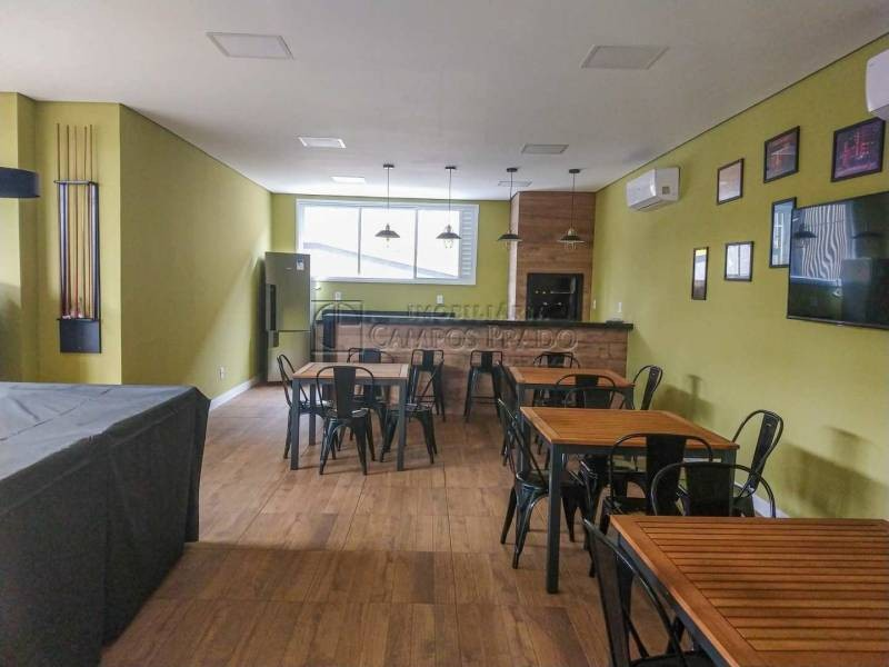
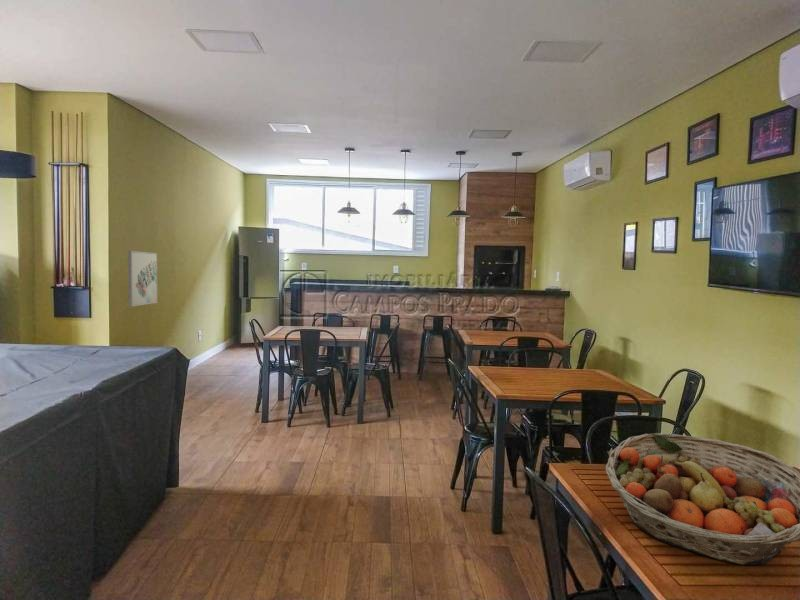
+ fruit basket (701, 492)
+ wall art (143, 278)
